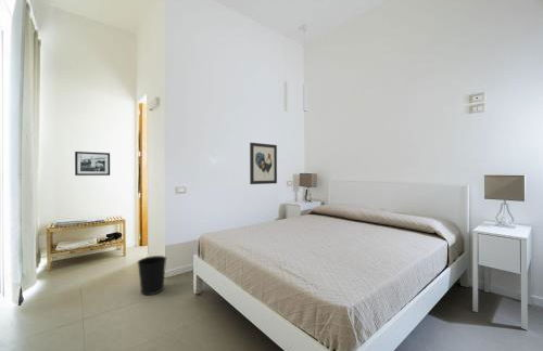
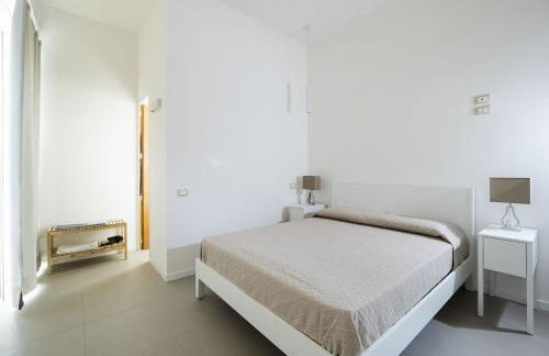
- wall art (264, 164)
- picture frame (92, 164)
- wastebasket (152, 275)
